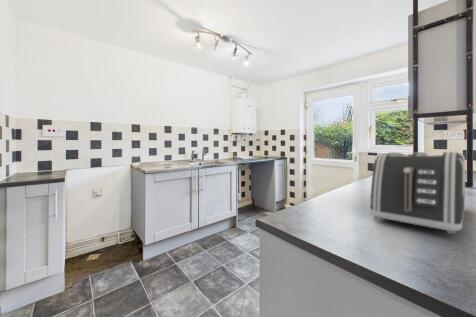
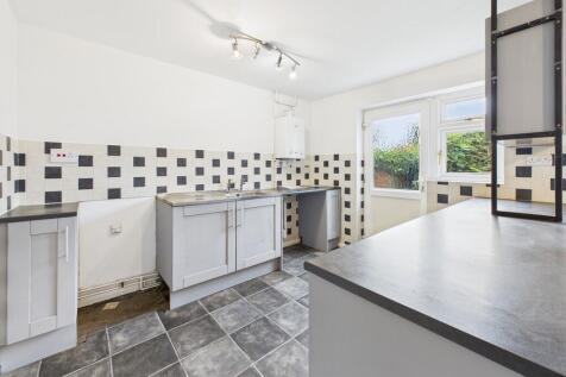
- toaster (419, 183)
